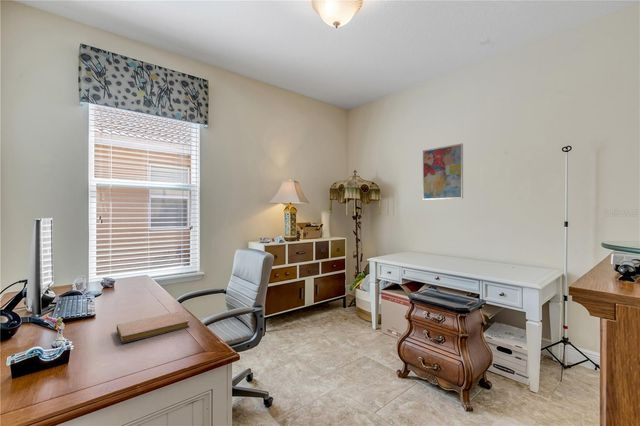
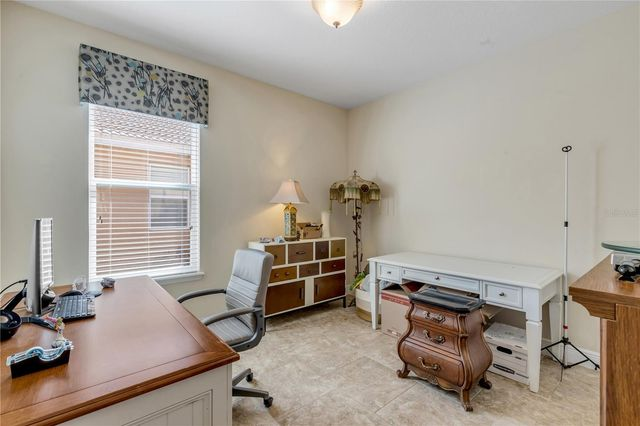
- wall art (441, 173)
- notebook (153, 325)
